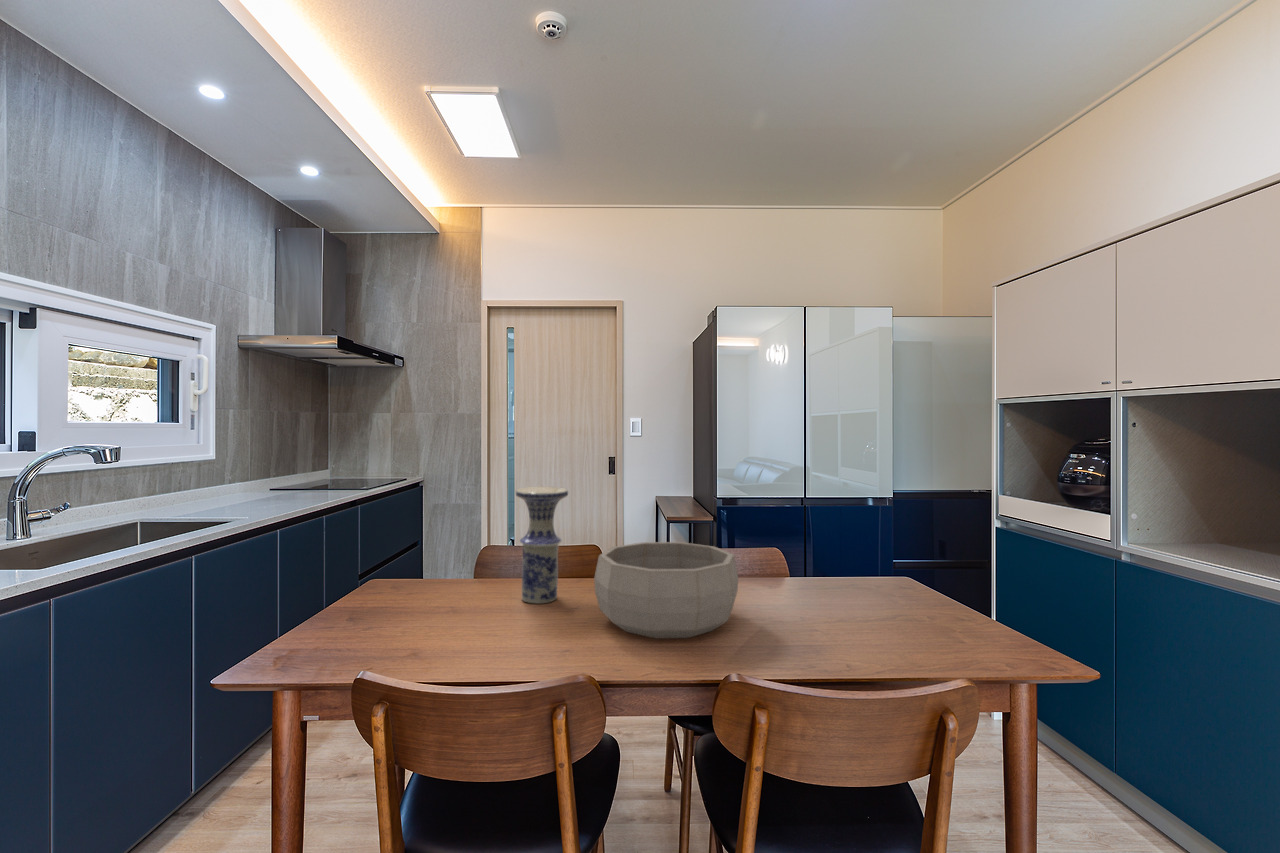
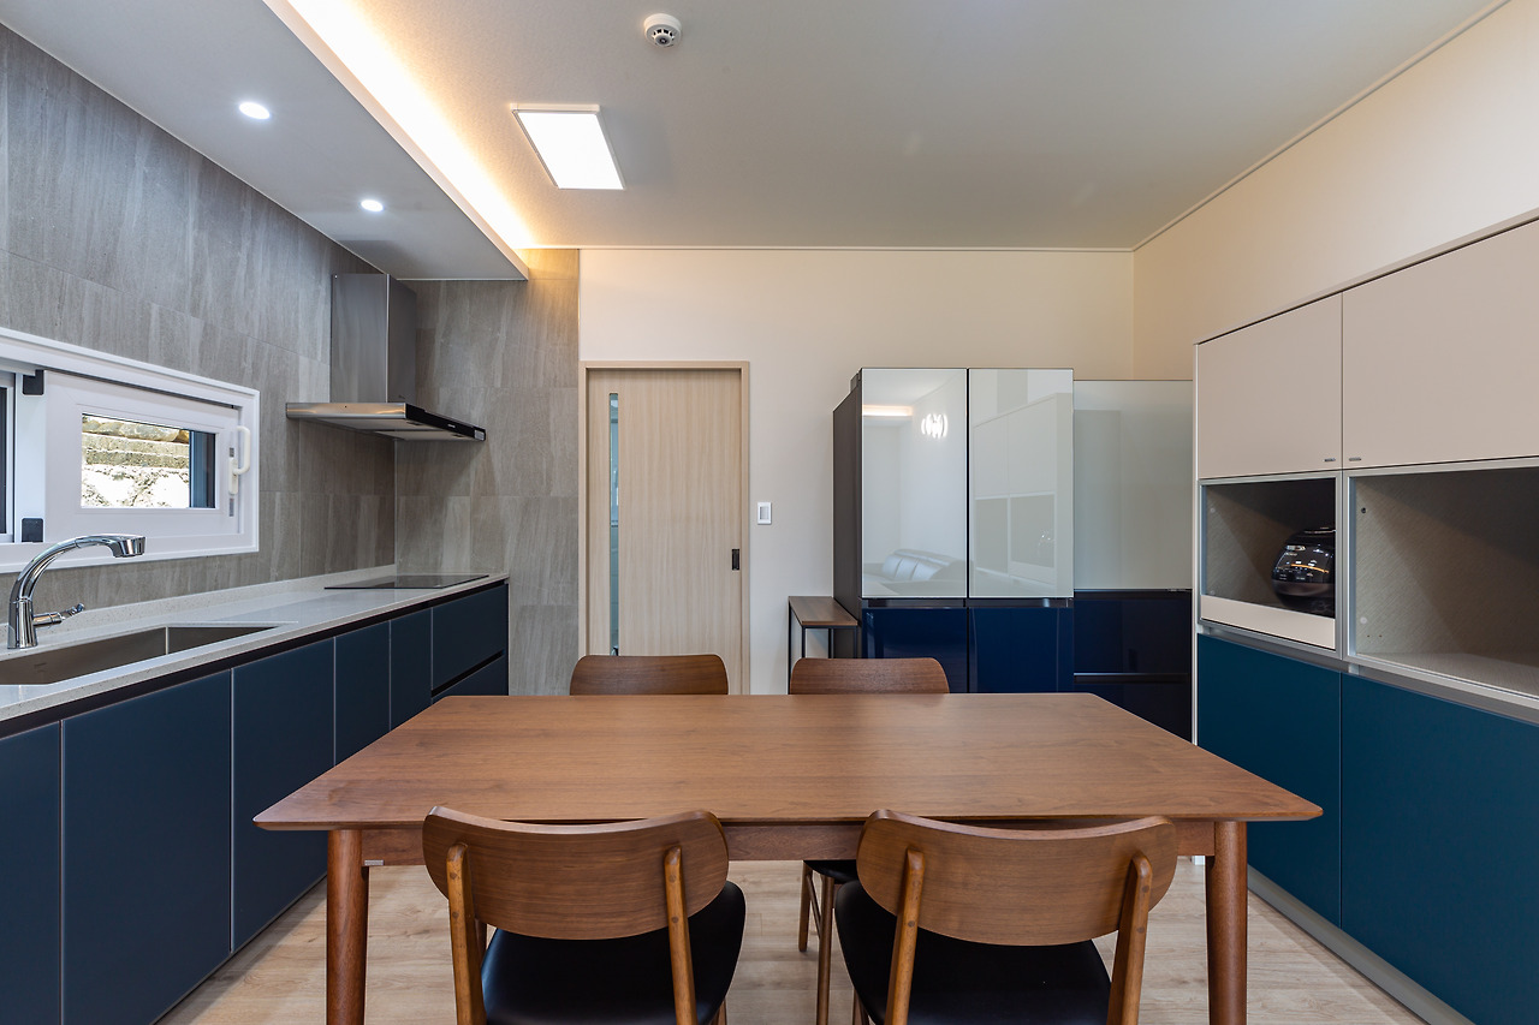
- vase (541, 544)
- decorative bowl (666, 587)
